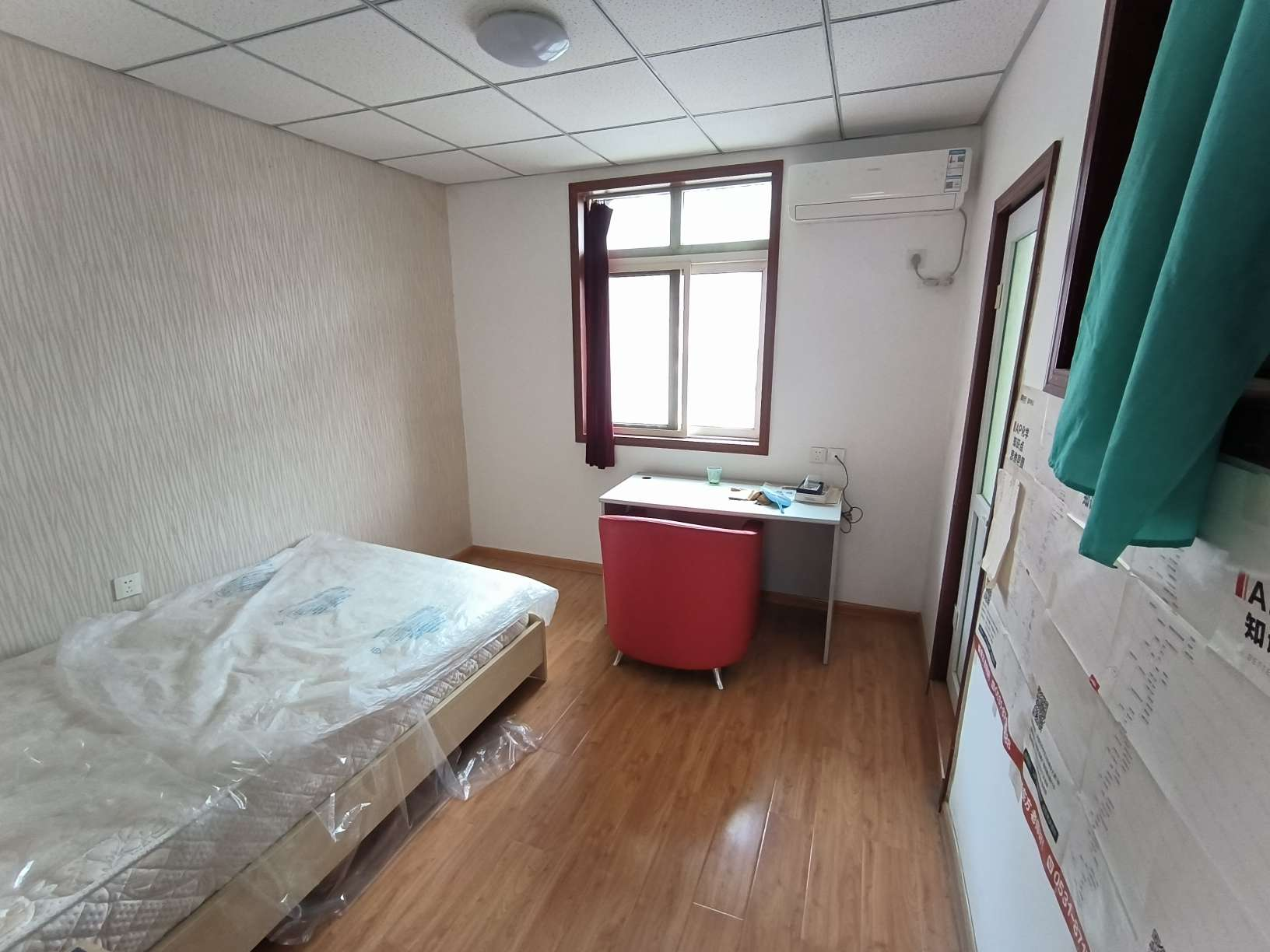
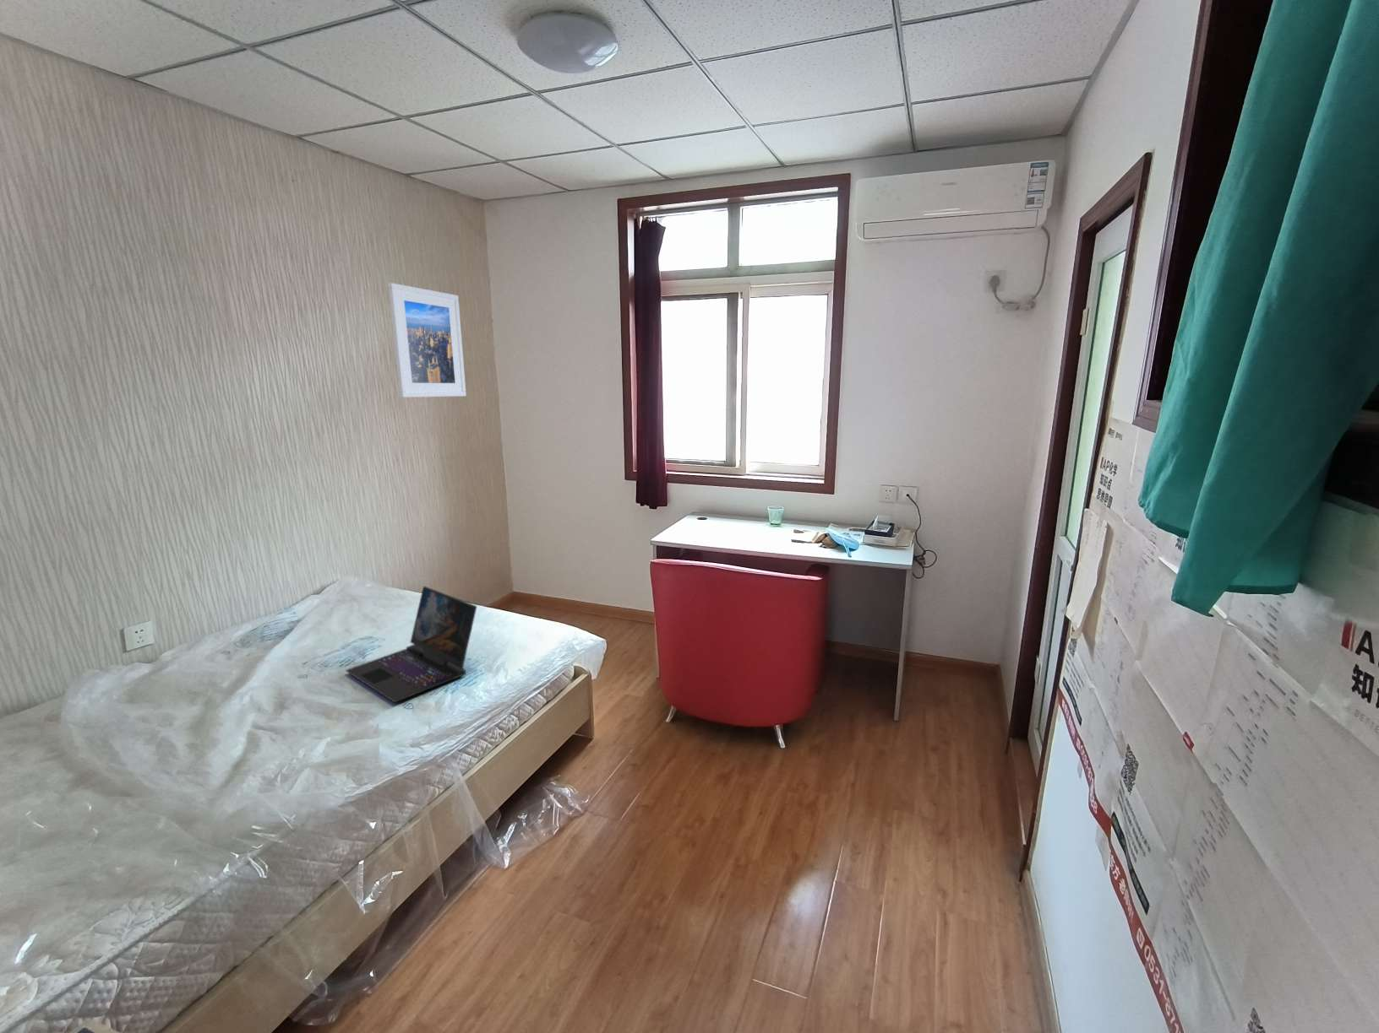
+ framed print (430, 344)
+ laptop (410, 640)
